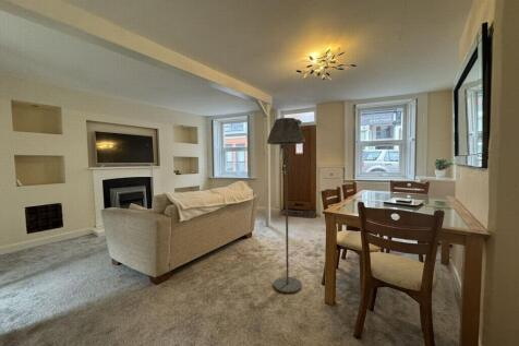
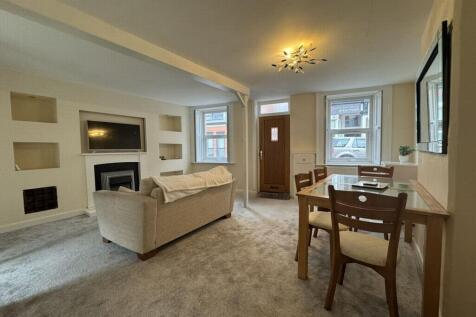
- floor lamp (286, 203)
